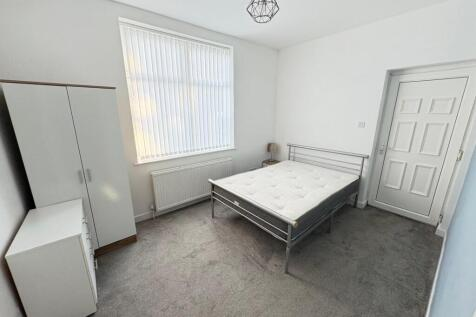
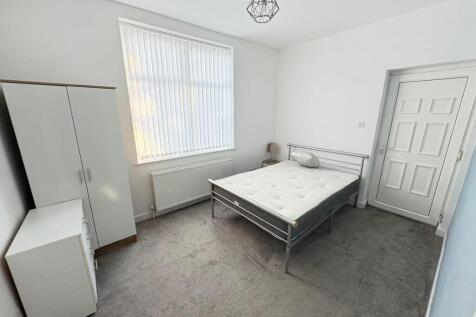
+ pillow (306, 159)
